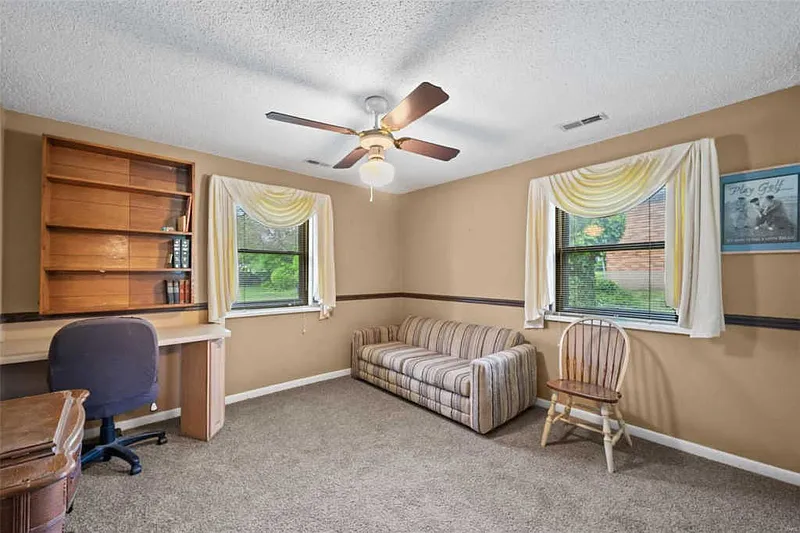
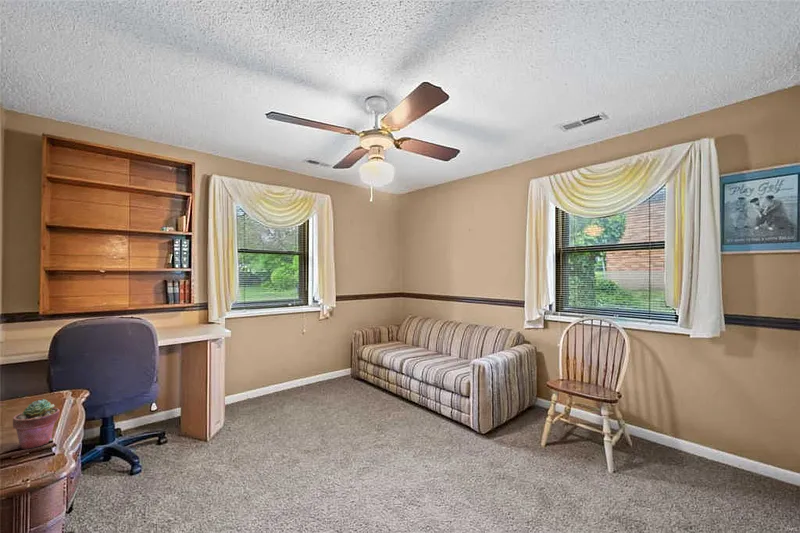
+ potted succulent (36, 422)
